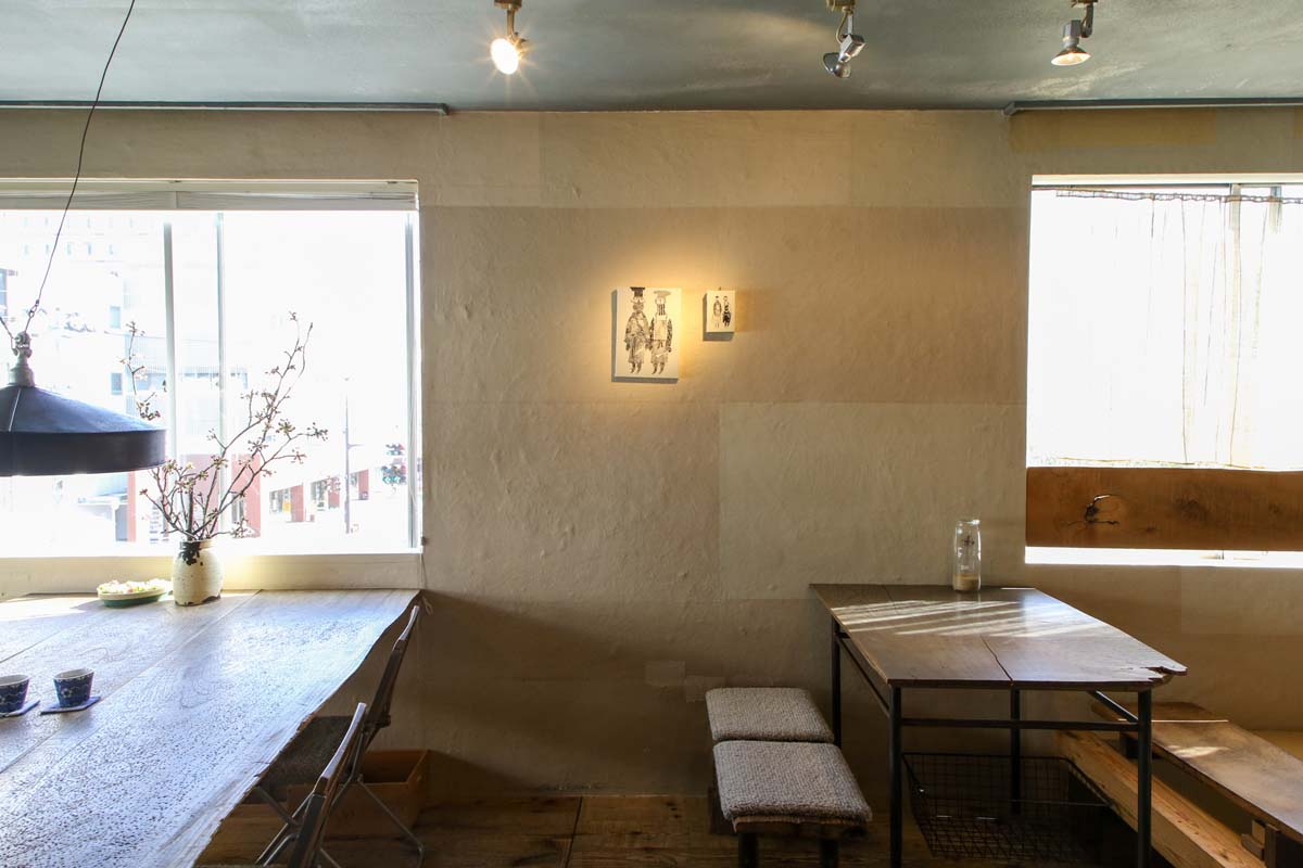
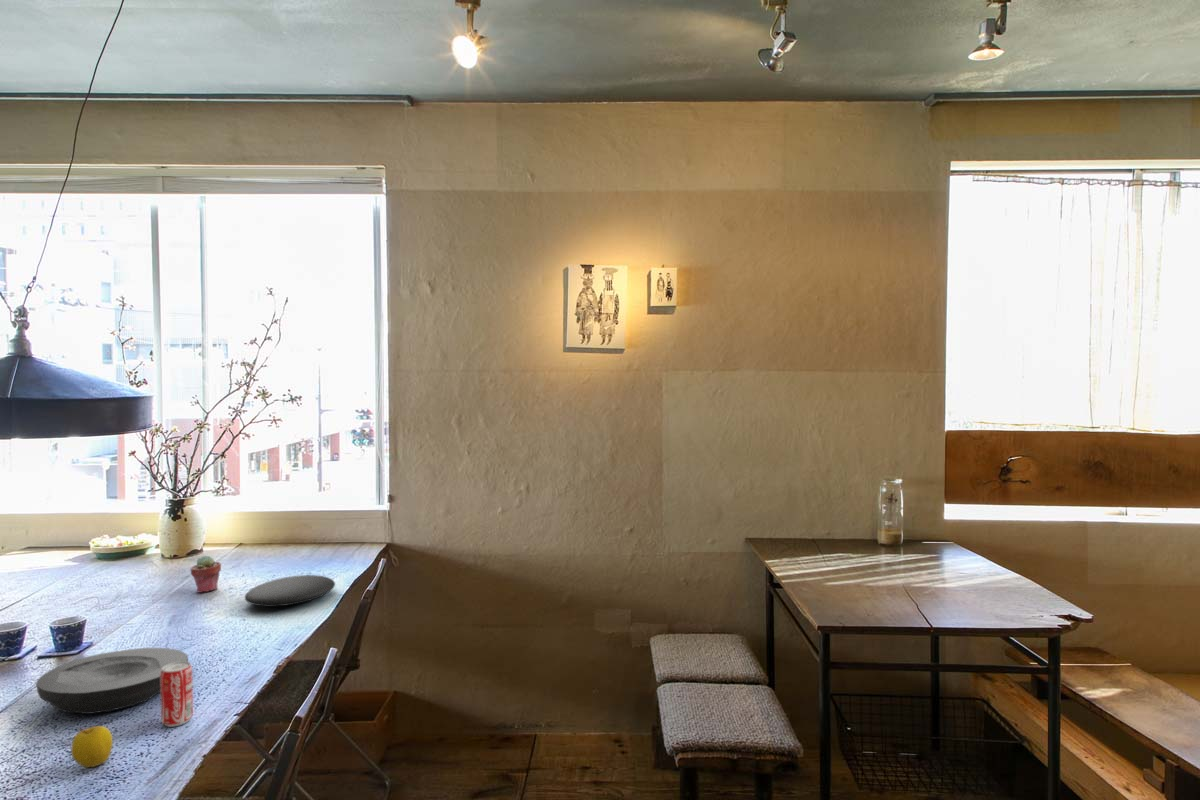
+ plate (116, 680)
+ plate (291, 590)
+ beverage can (176, 693)
+ potted succulent (206, 572)
+ apple (92, 745)
